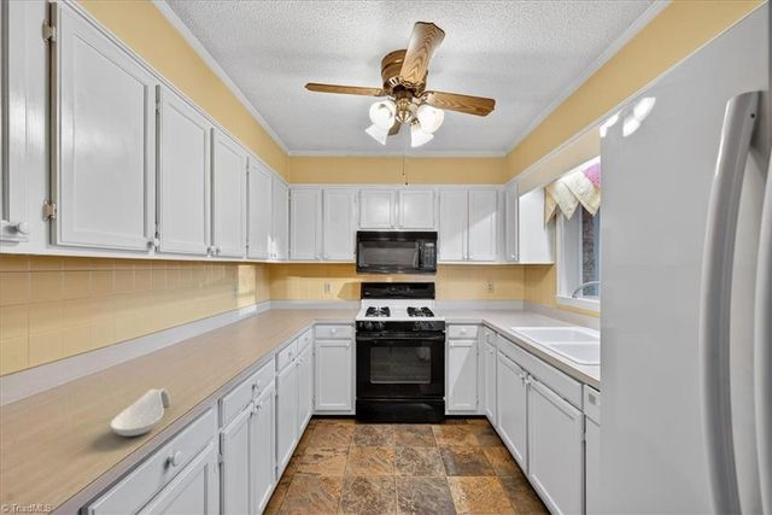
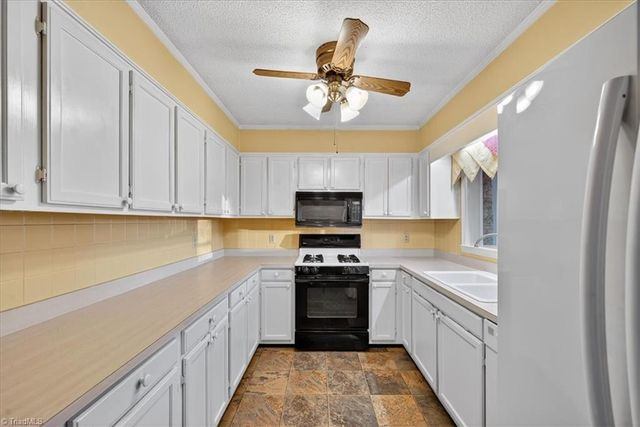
- spoon rest (146, 409)
